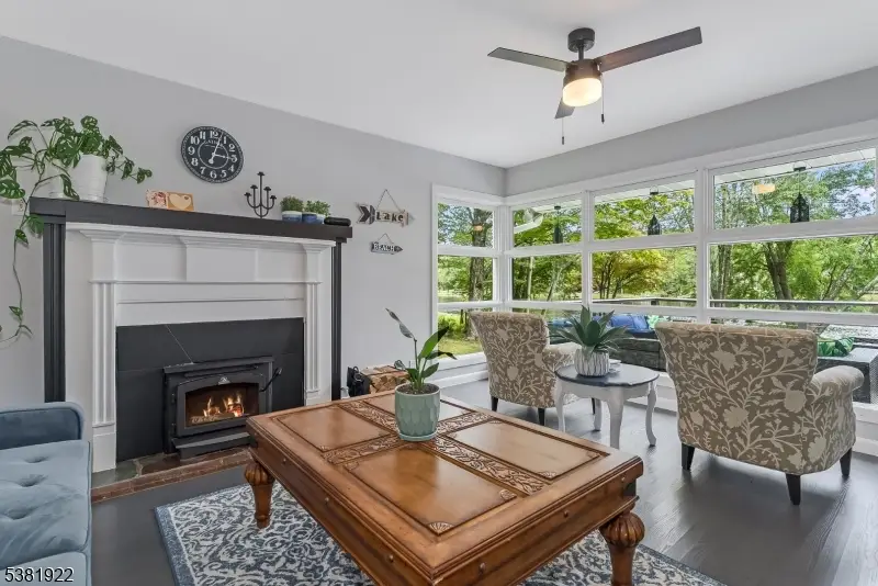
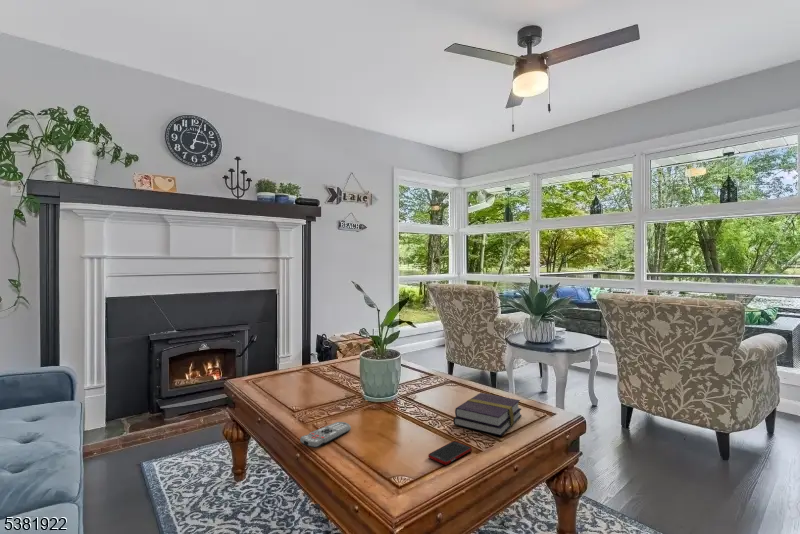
+ book (488, 411)
+ cell phone (450, 452)
+ remote control (327, 433)
